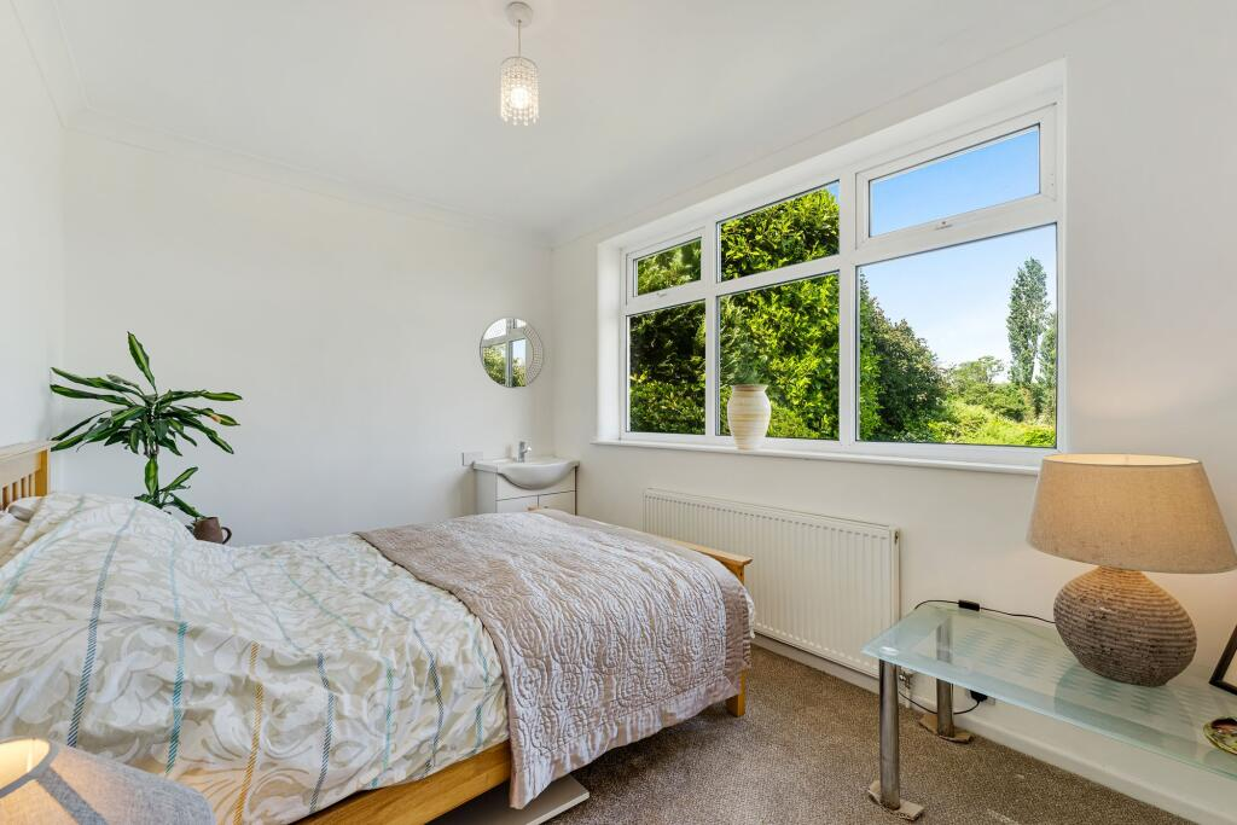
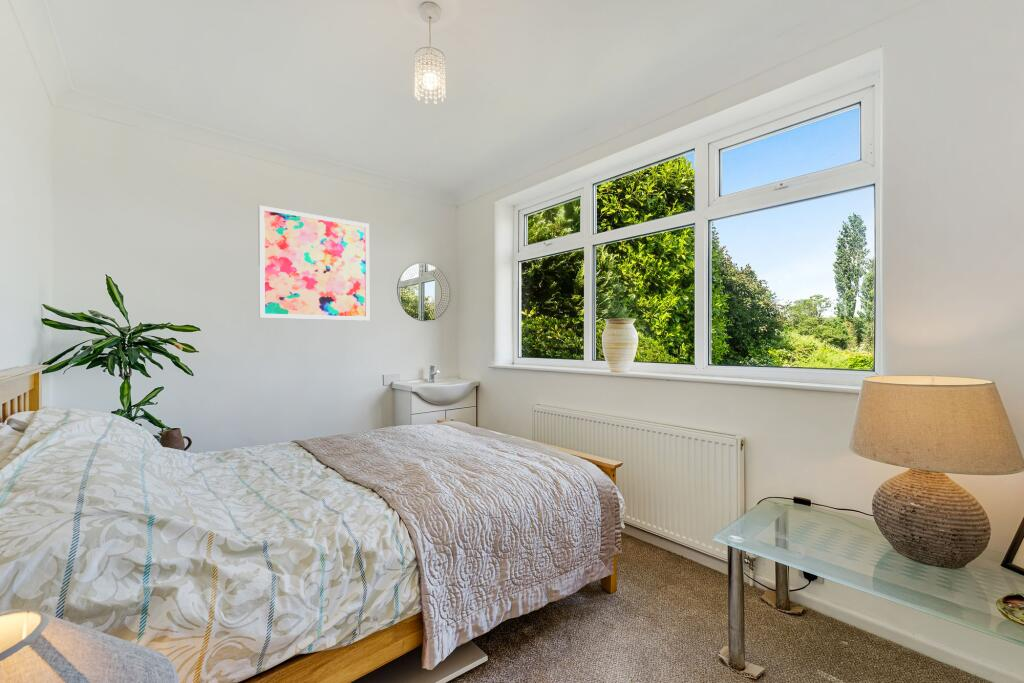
+ wall art (317, 267)
